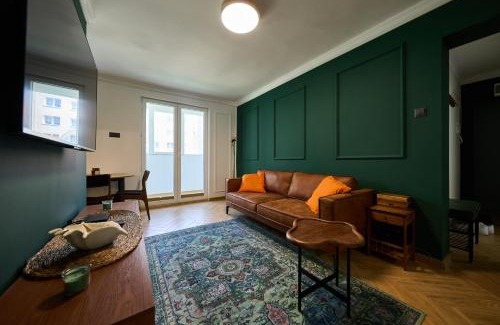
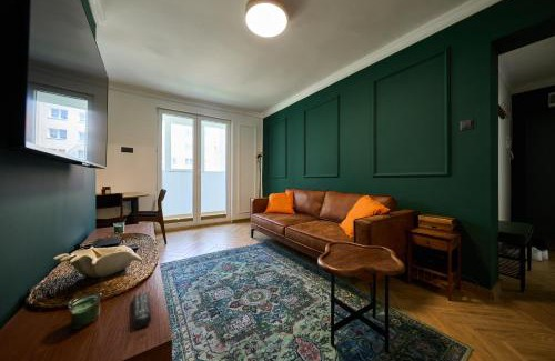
+ remote control (141, 307)
